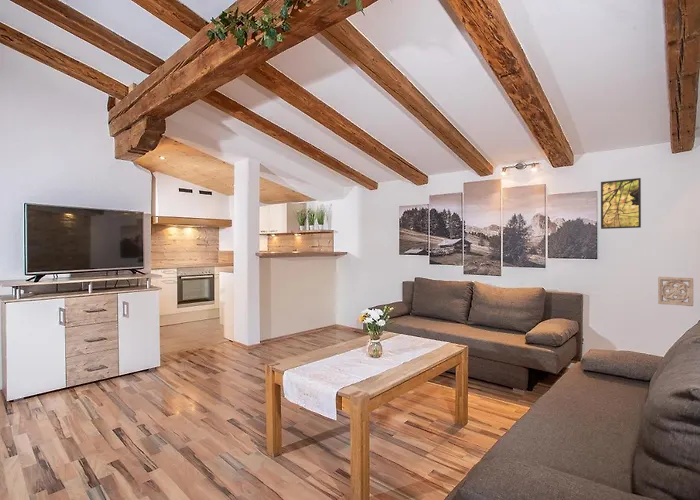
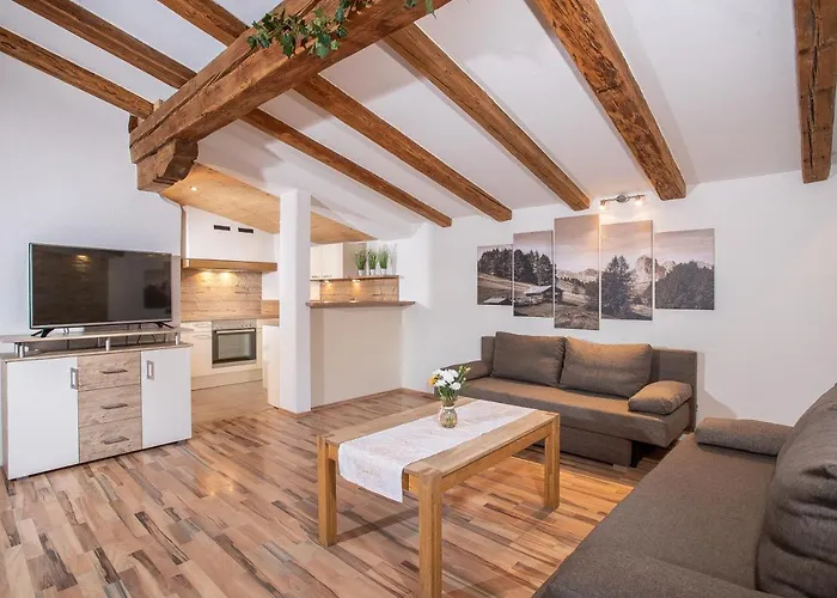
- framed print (620, 204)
- wall ornament (674, 291)
